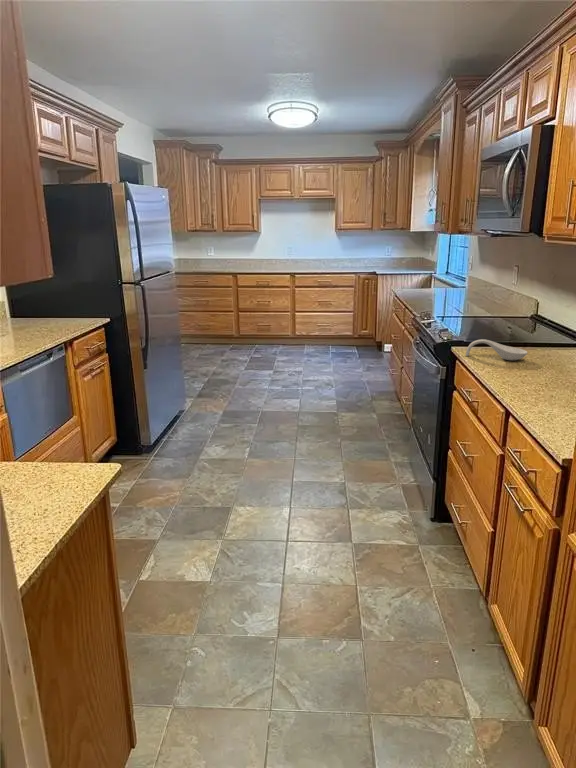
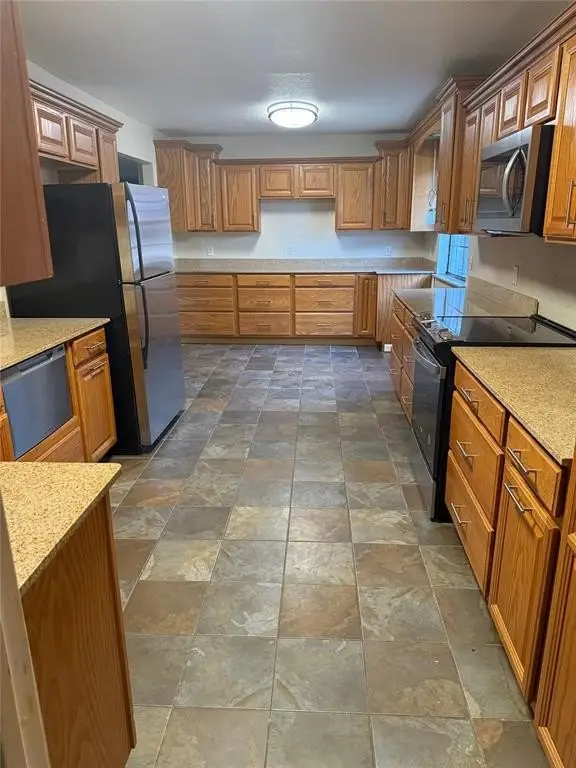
- spoon rest (496, 349)
